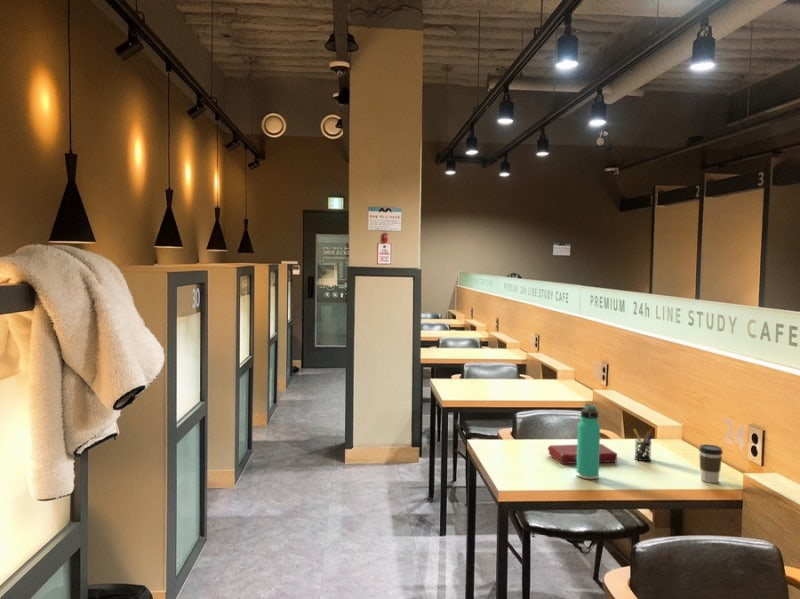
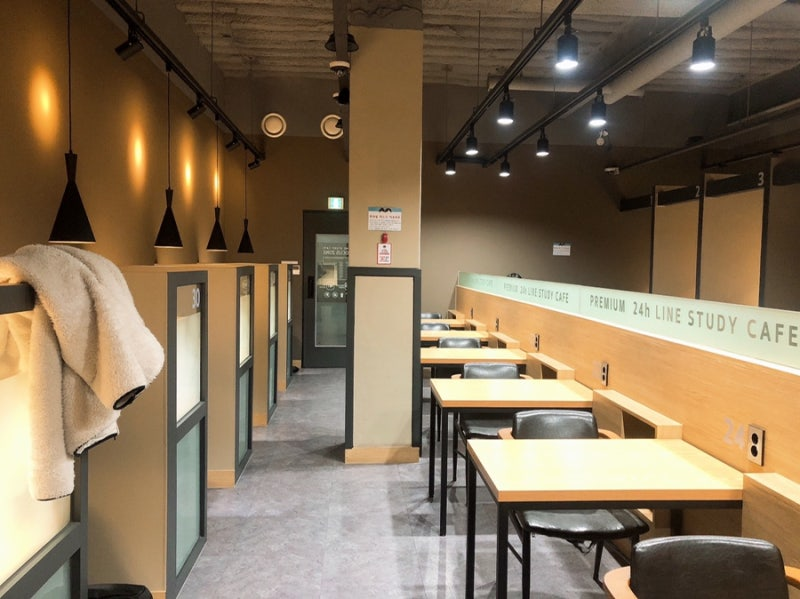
- pen holder (645, 443)
- thermos bottle (588, 440)
- coffee cup (710, 463)
- book (576, 453)
